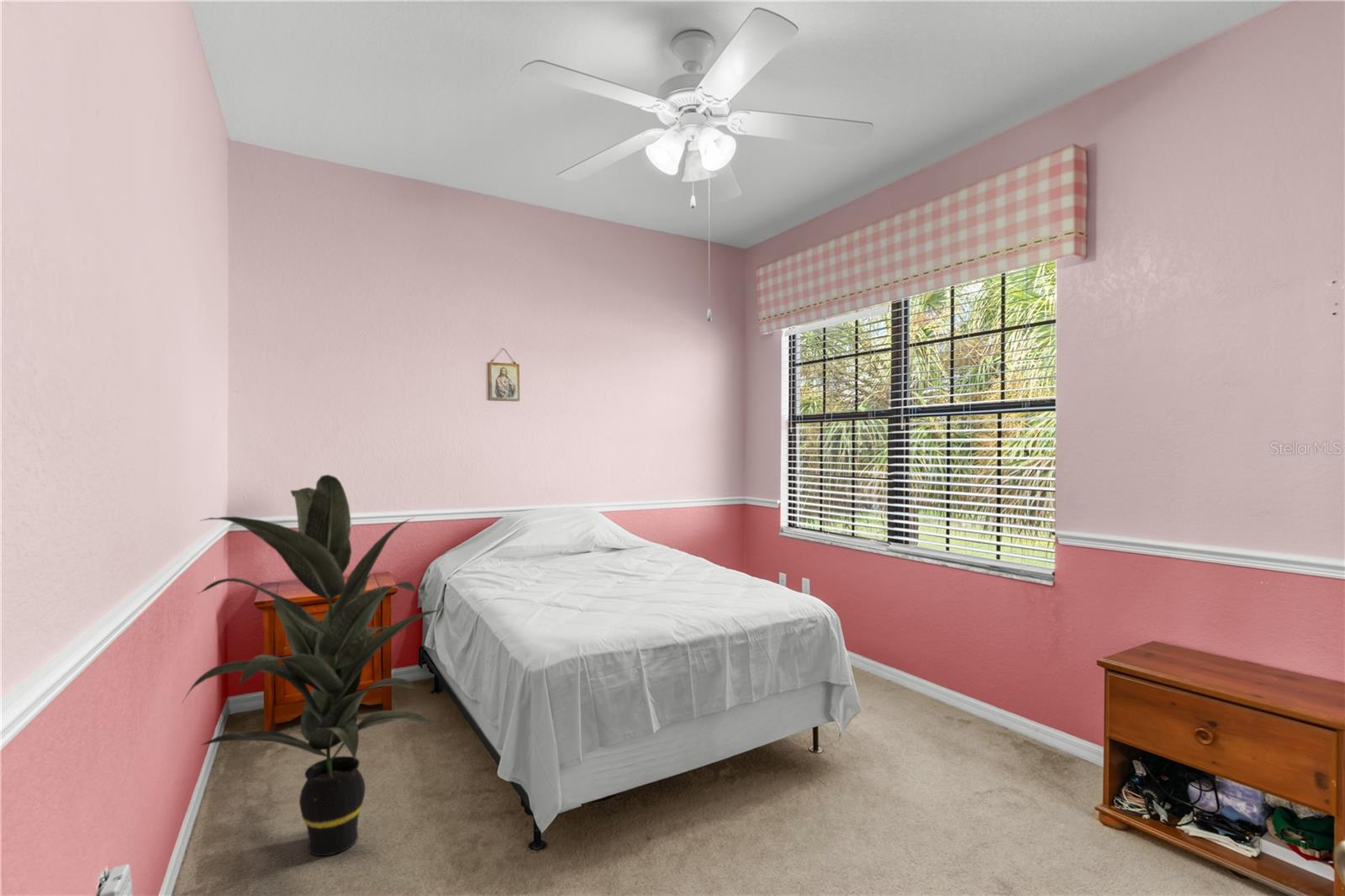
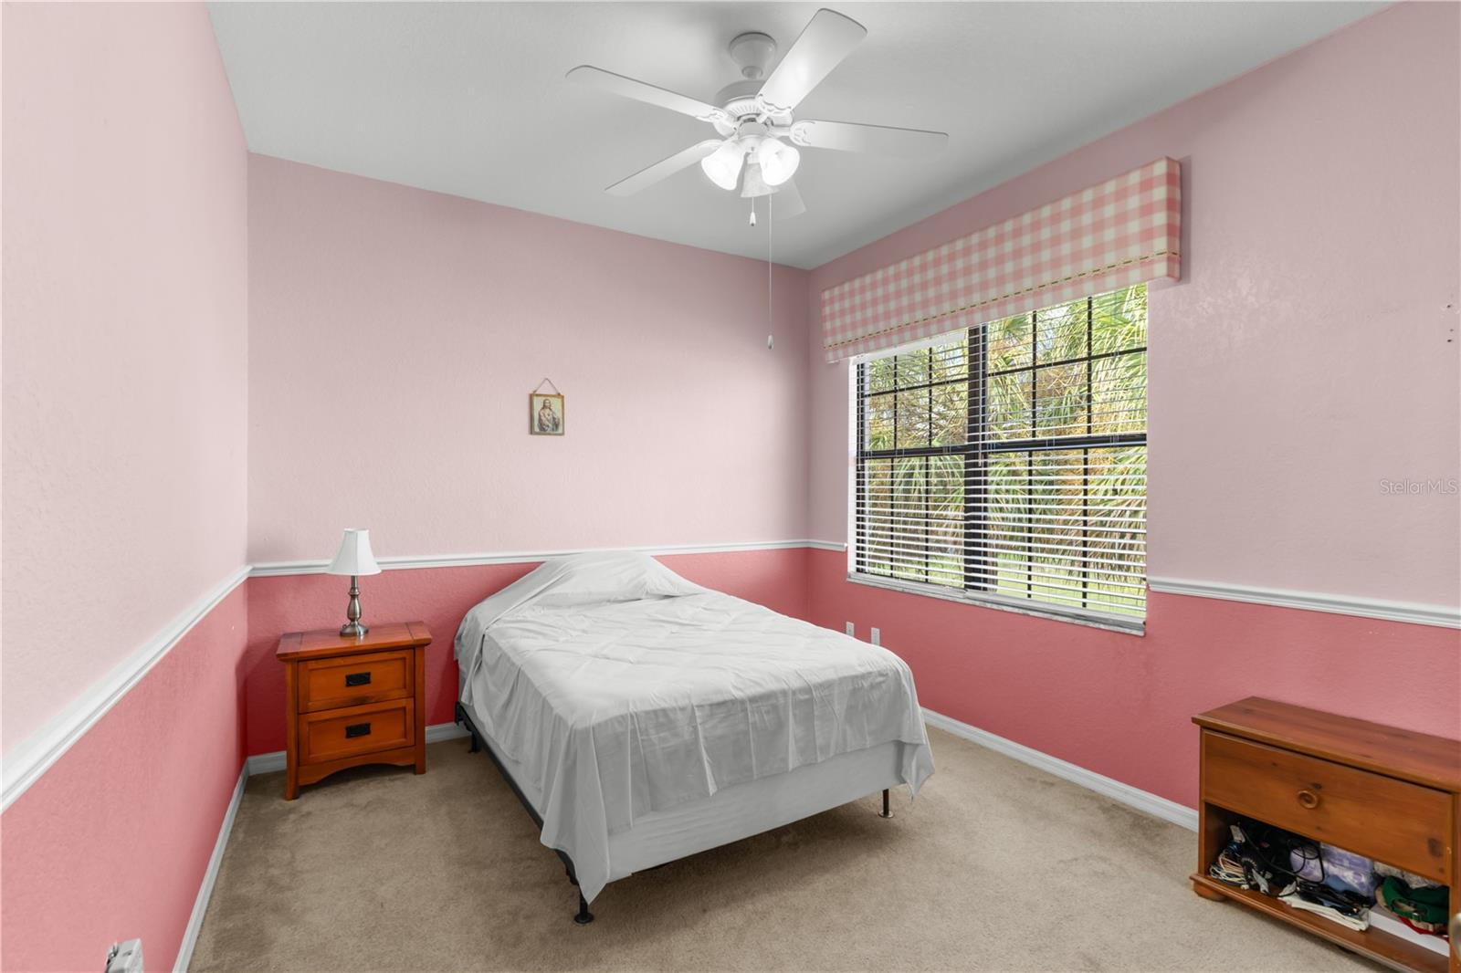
- indoor plant (320, 663)
